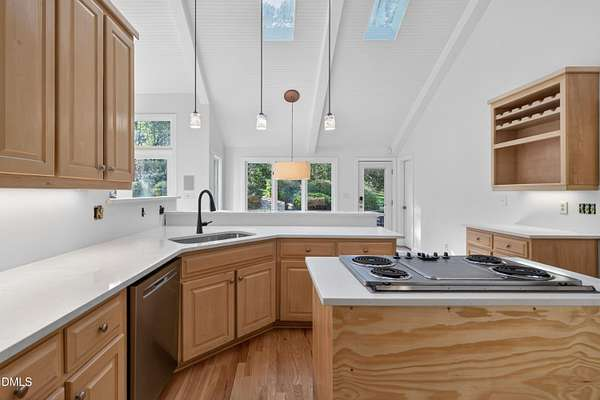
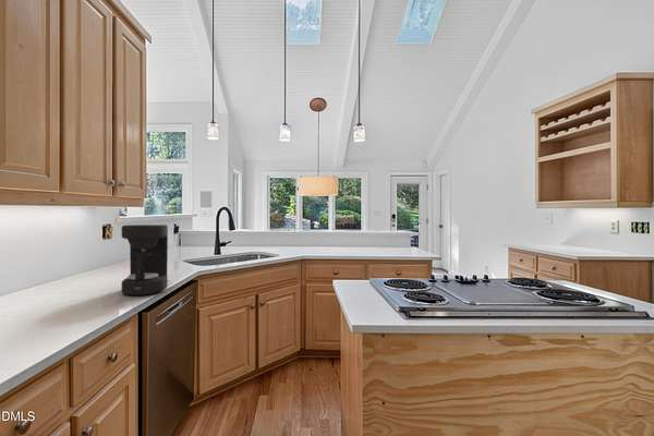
+ coffee maker (145, 257)
